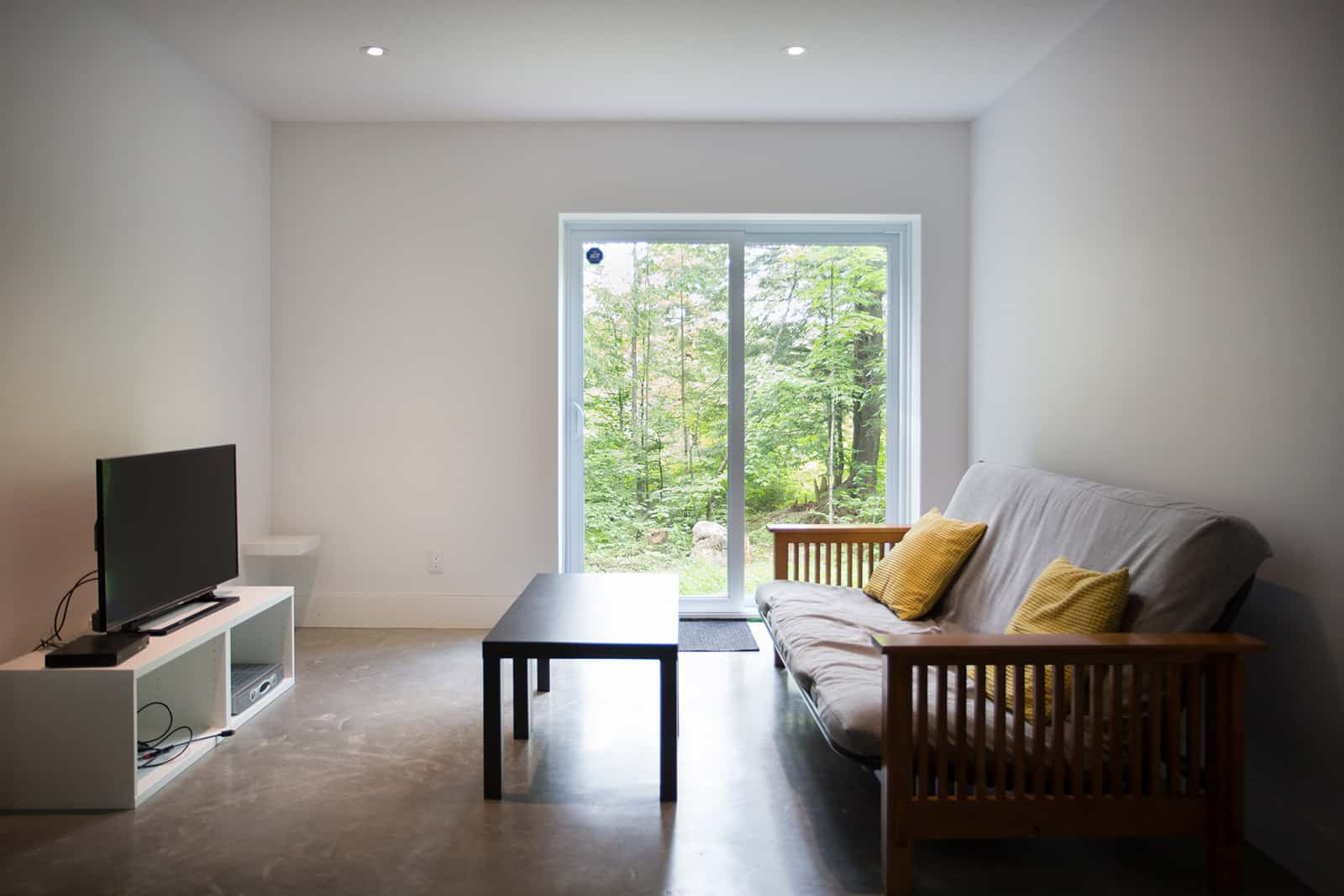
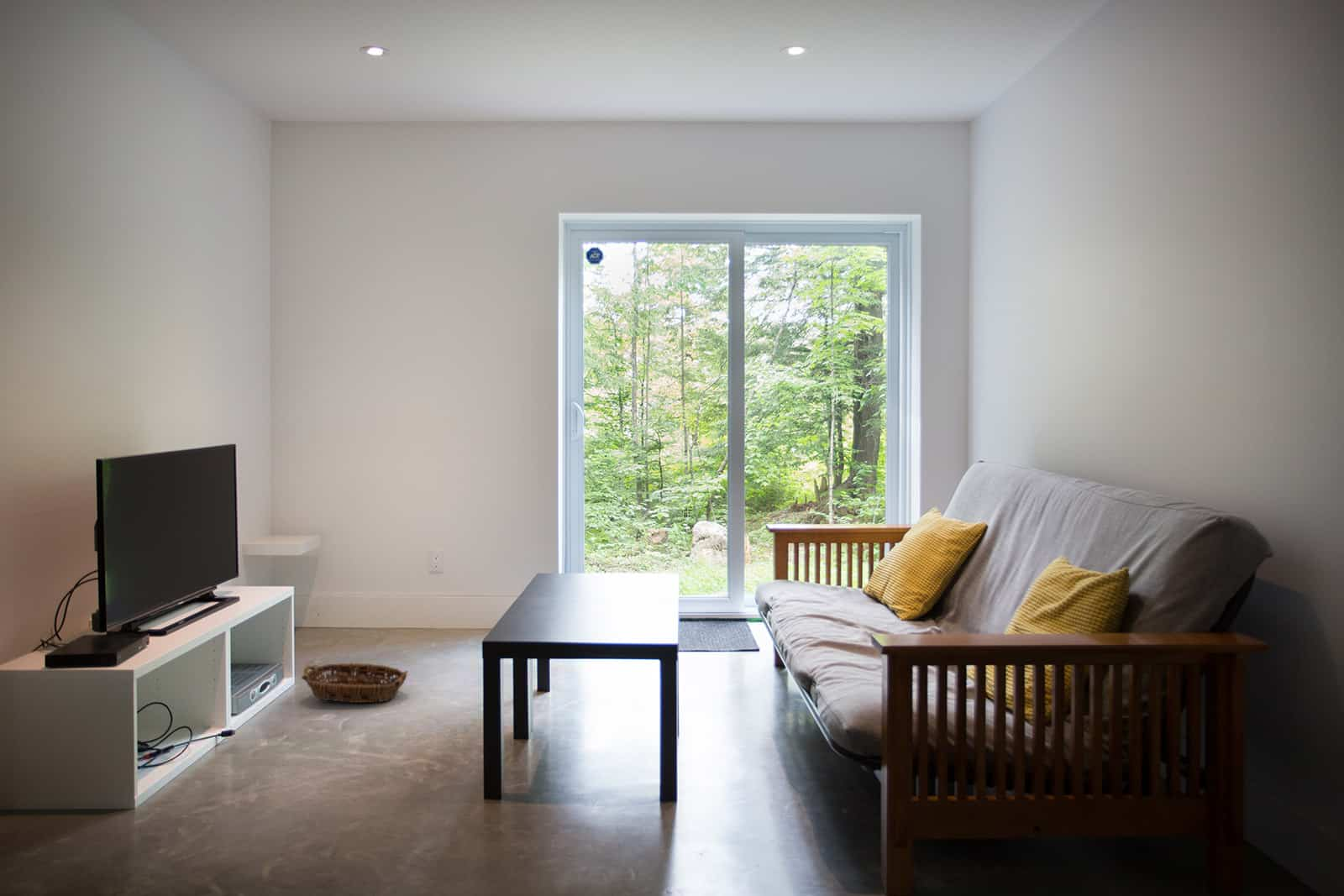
+ basket (356, 678)
